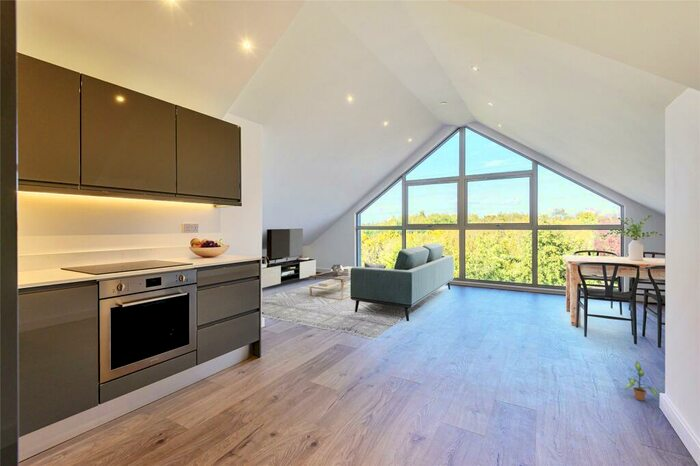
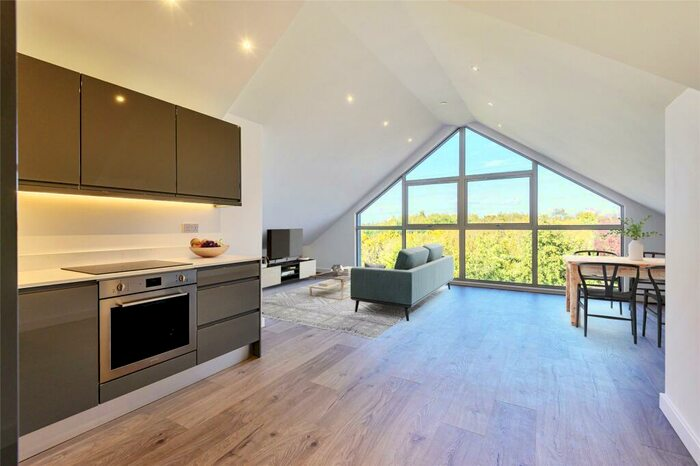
- potted plant (639, 381)
